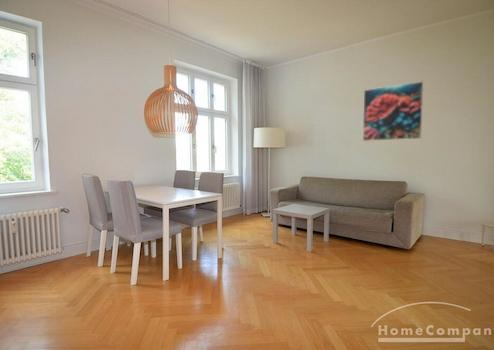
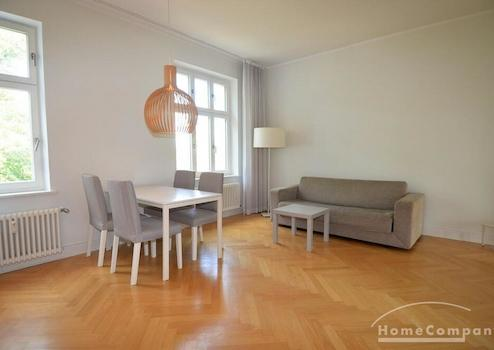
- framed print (391, 113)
